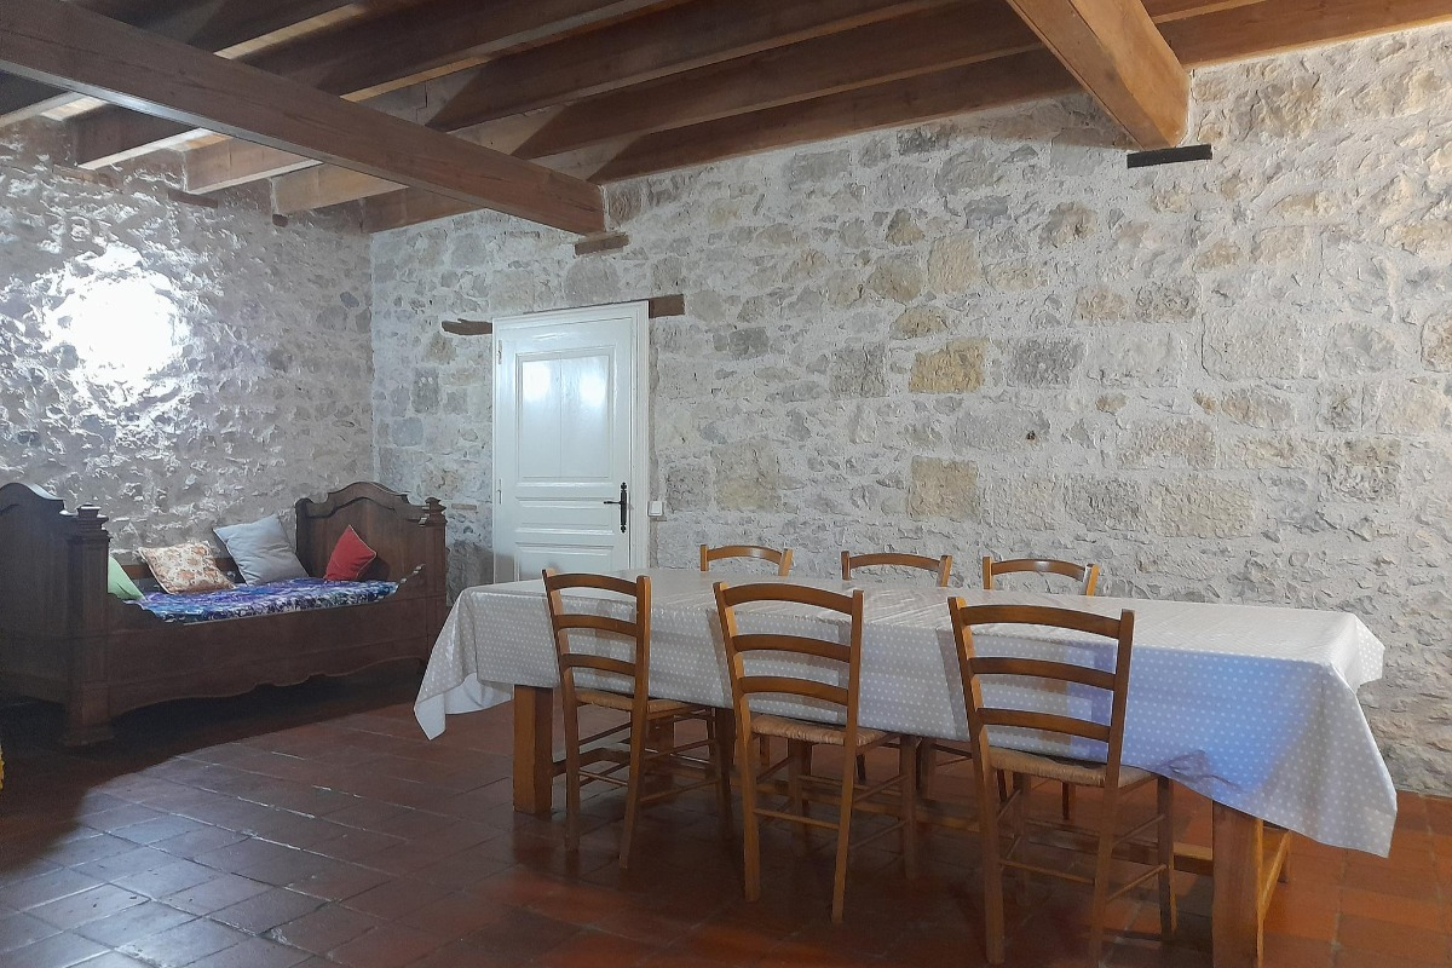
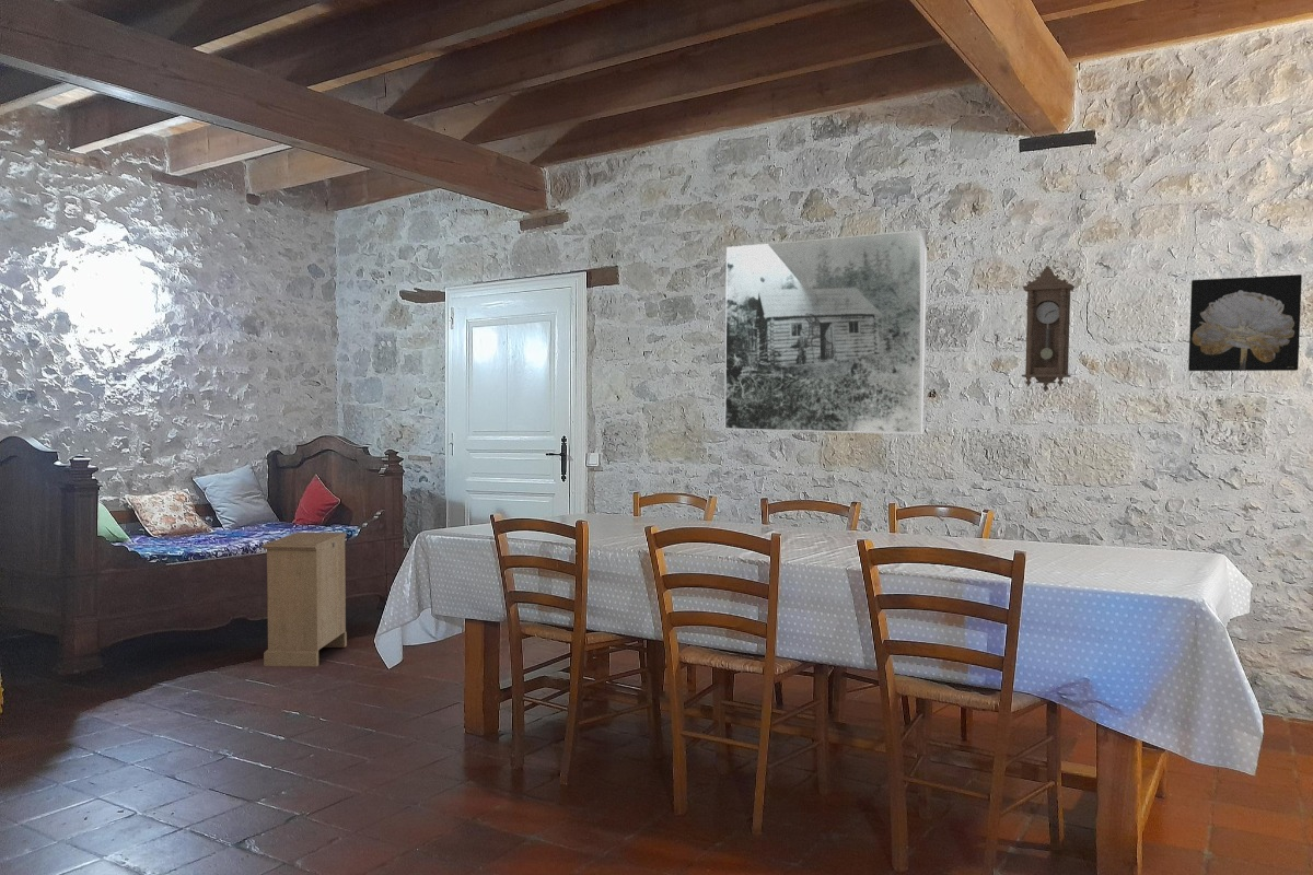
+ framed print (818, 336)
+ pendulum clock (1047, 329)
+ wall art (1243, 324)
+ cabinet (306, 597)
